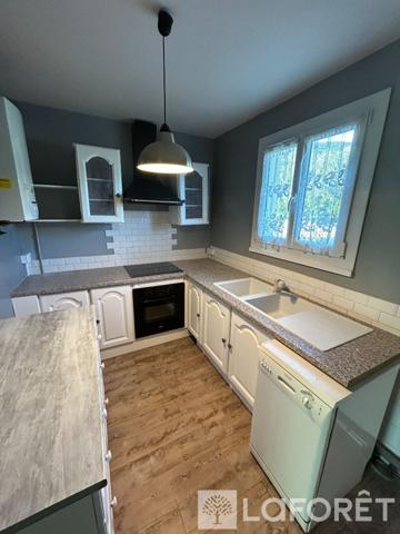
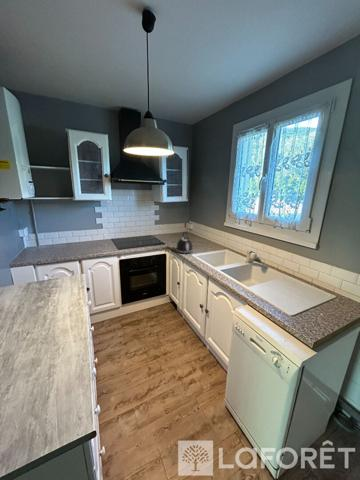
+ kettle (184, 241)
